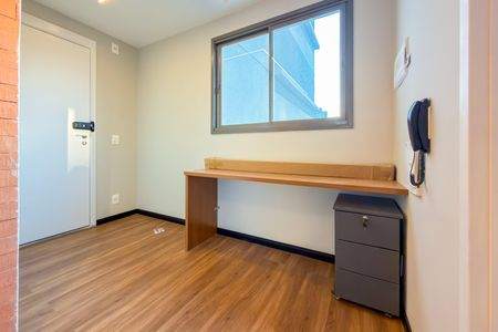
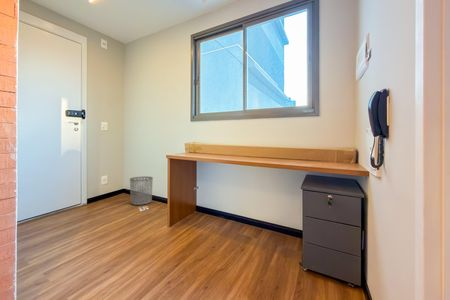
+ waste bin (141, 190)
